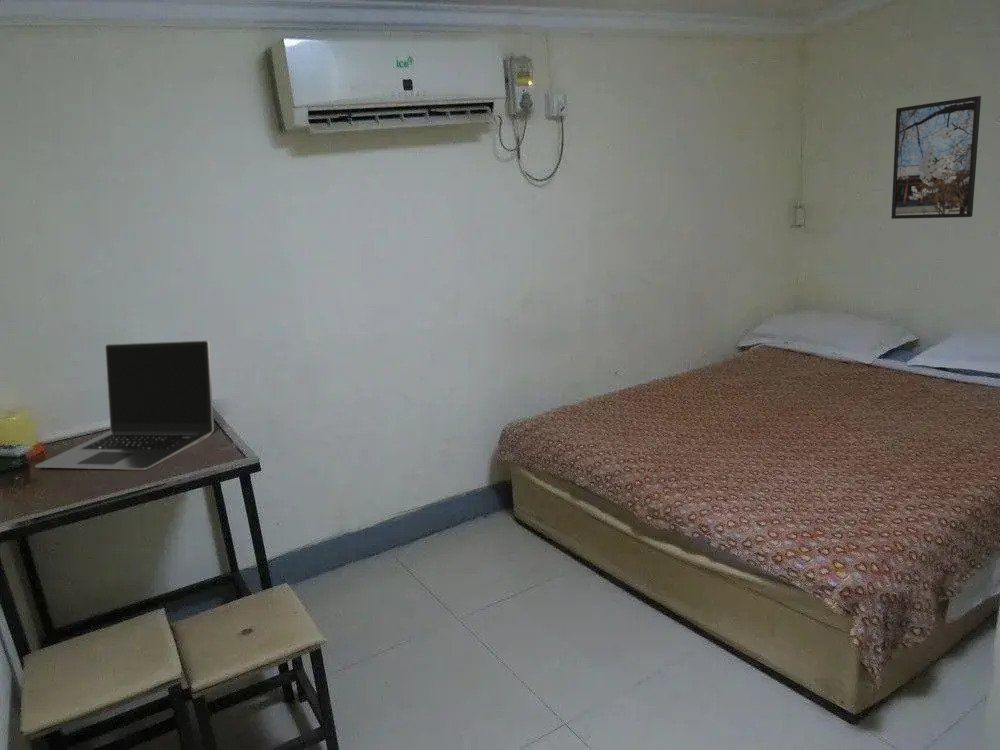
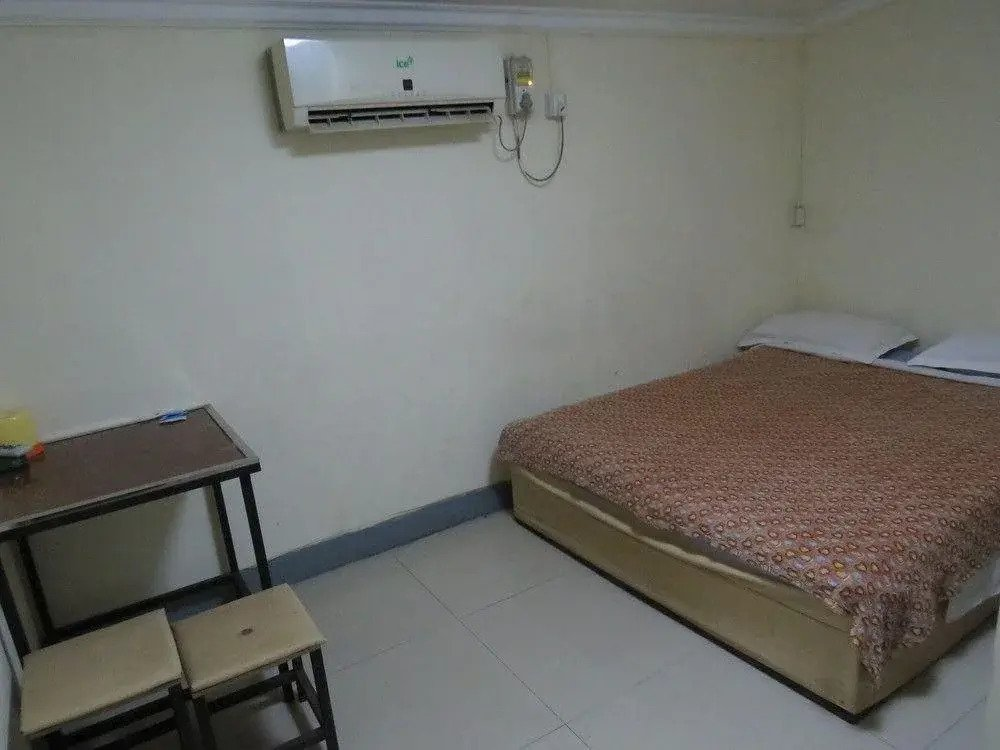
- laptop (124, 402)
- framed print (933, 161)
